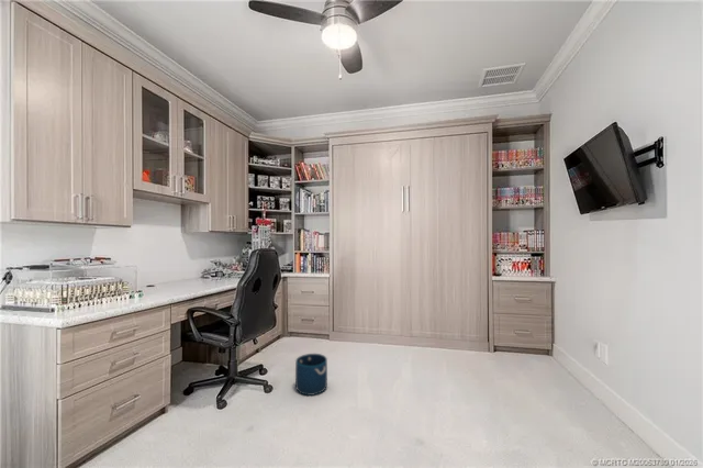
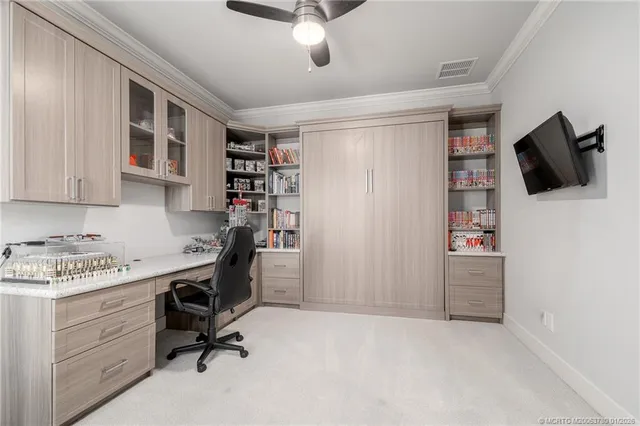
- bucket (311, 374)
